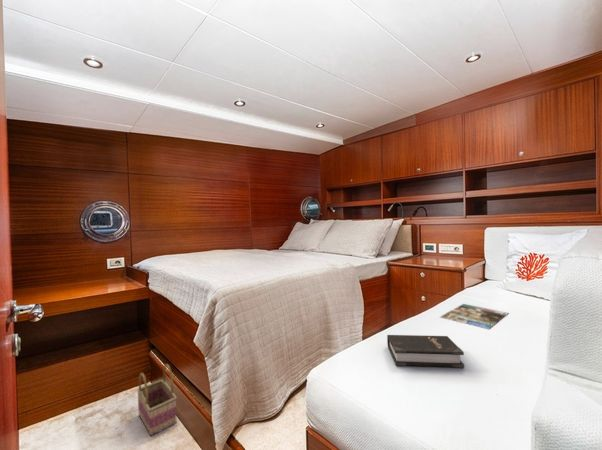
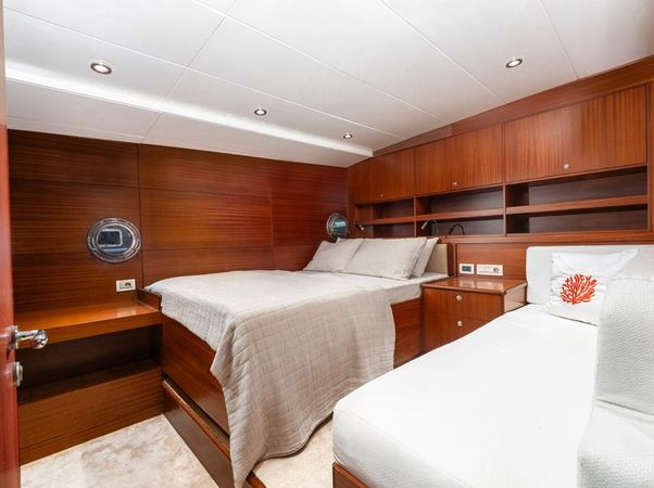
- hardback book (422, 348)
- basket (156, 393)
- magazine (474, 315)
